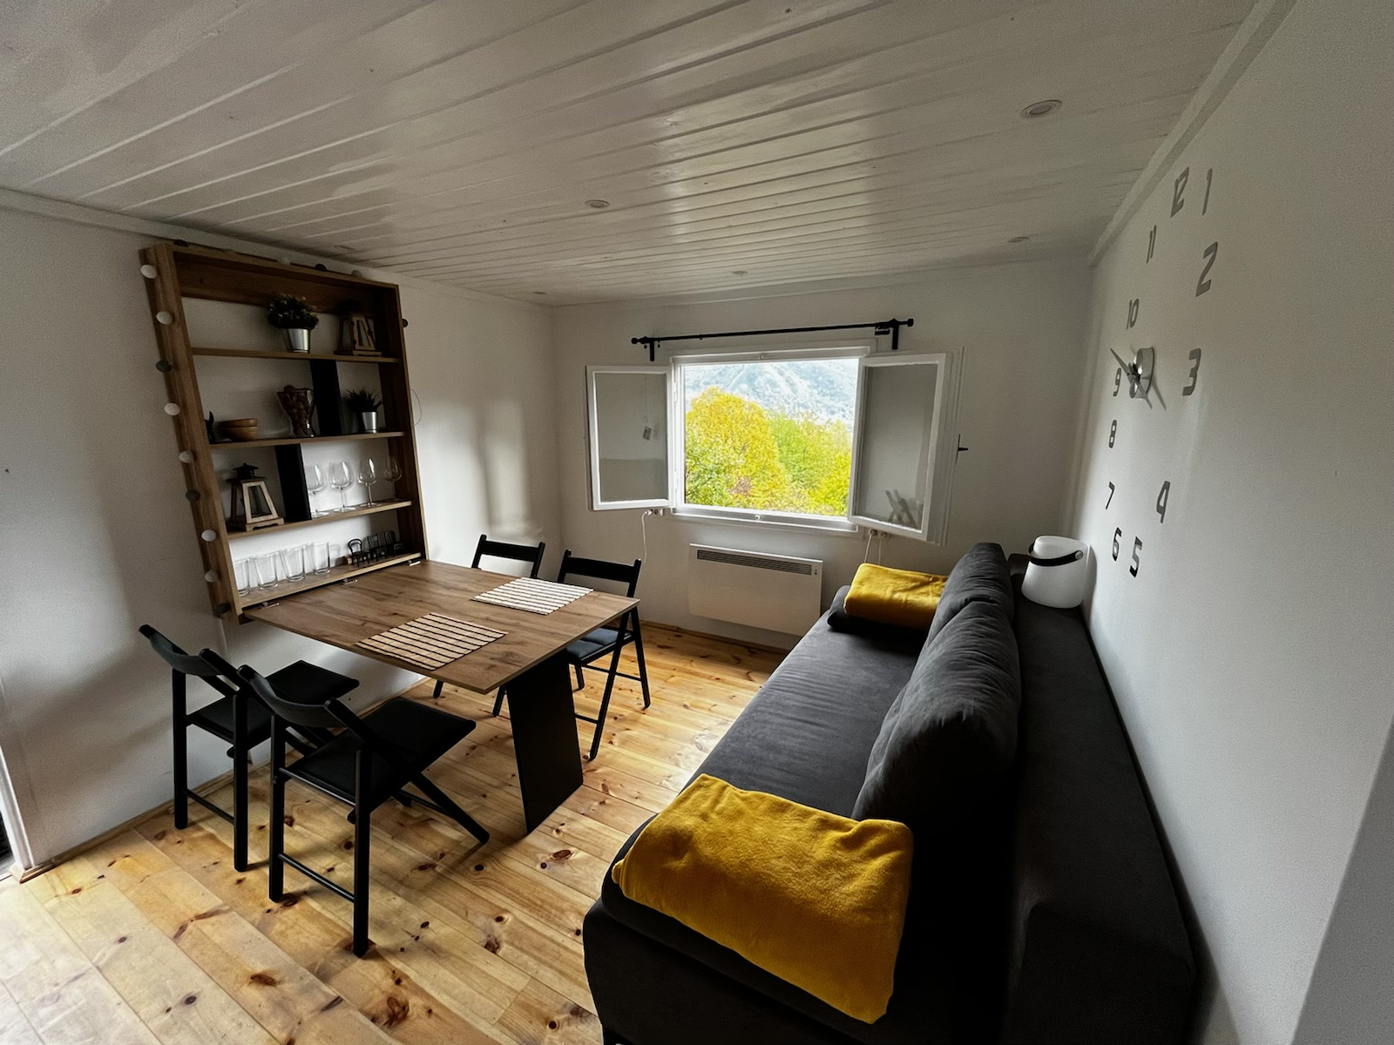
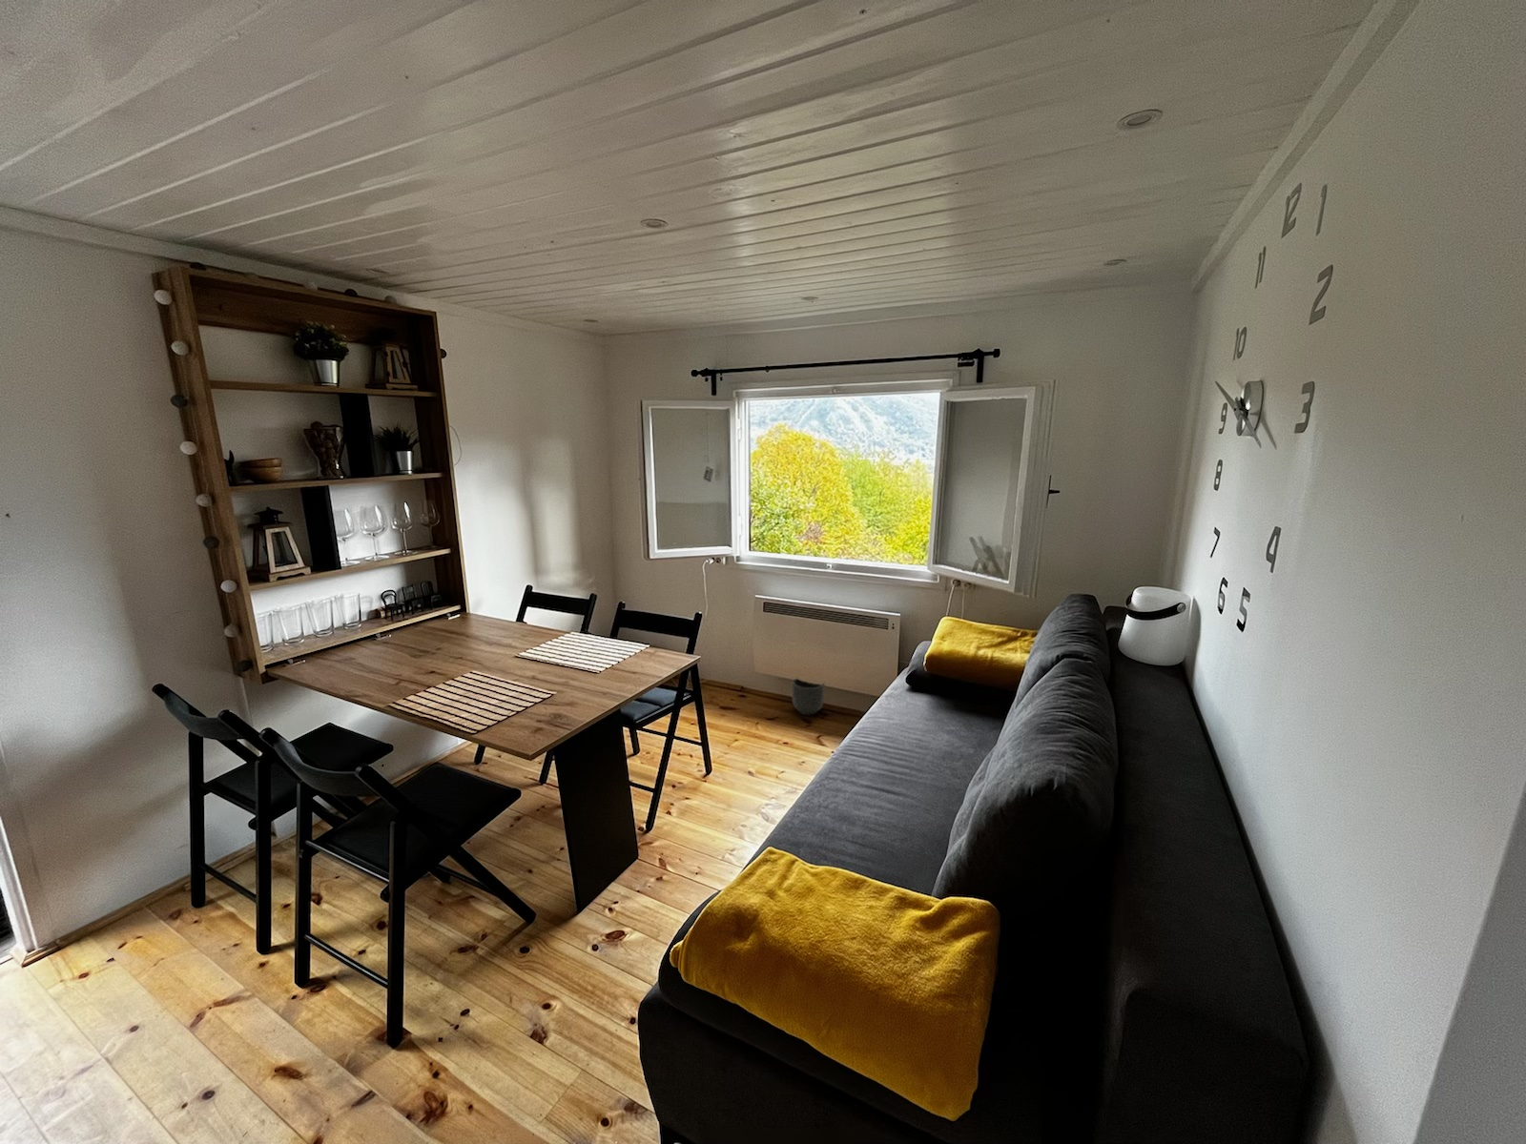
+ planter (807, 697)
